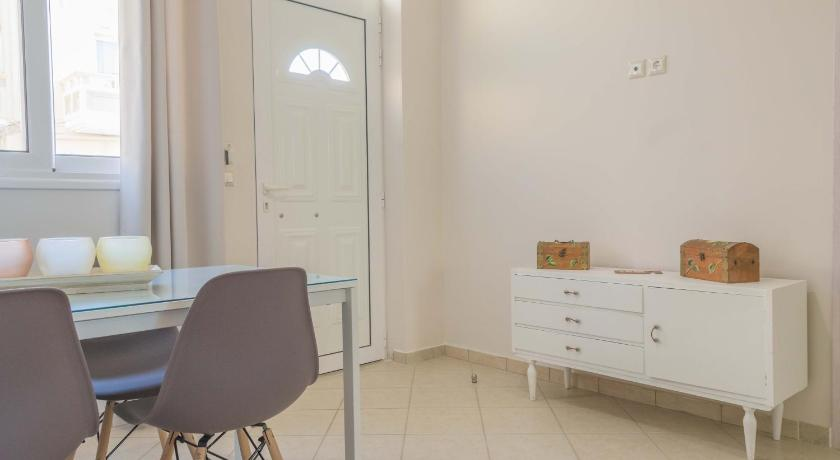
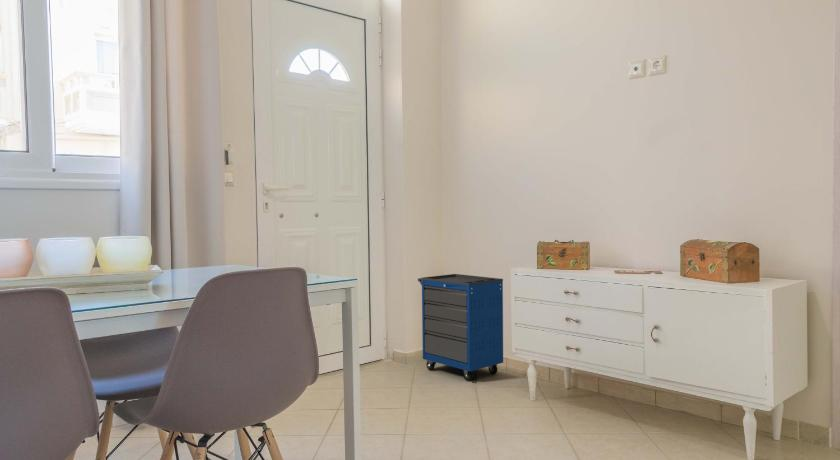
+ cabinet (459, 324)
